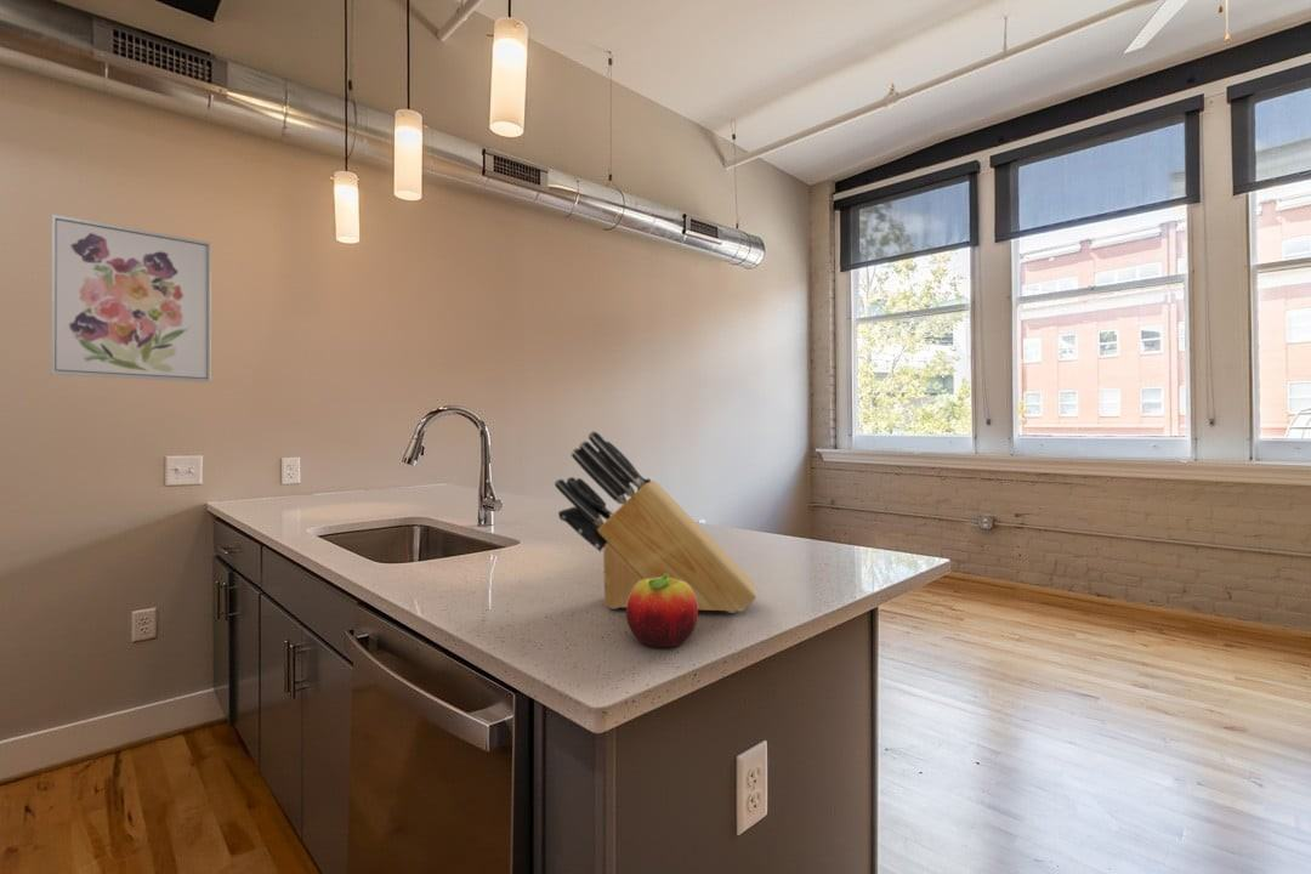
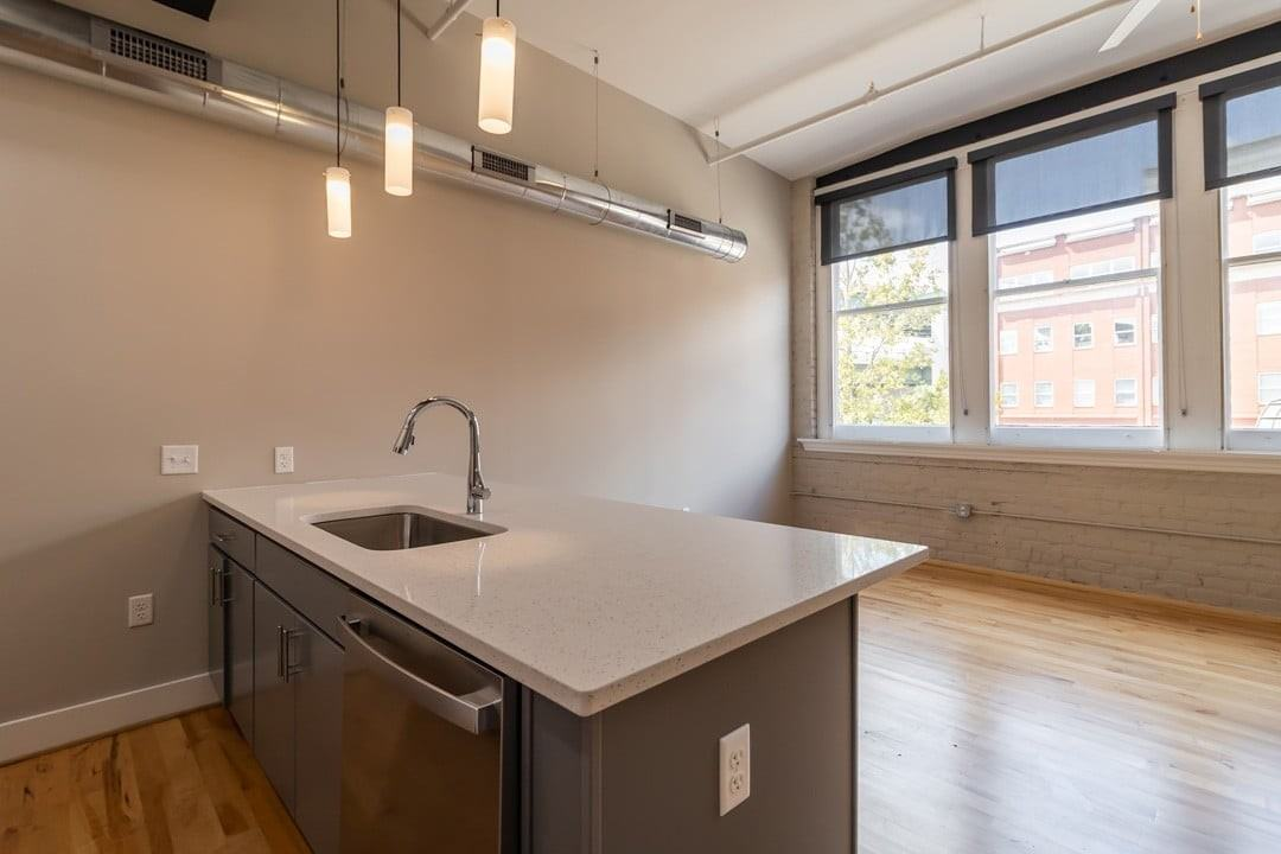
- knife block (656, 517)
- wall art (136, 303)
- fruit (662, 608)
